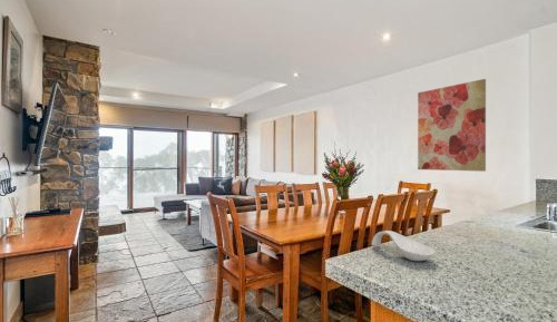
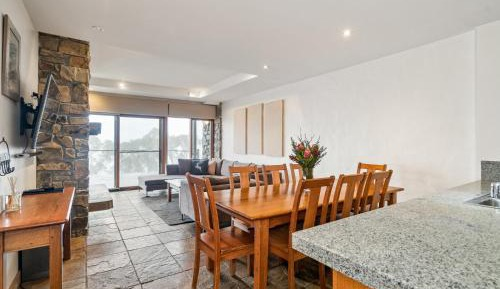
- spoon rest (400, 244)
- wall art (448, 128)
